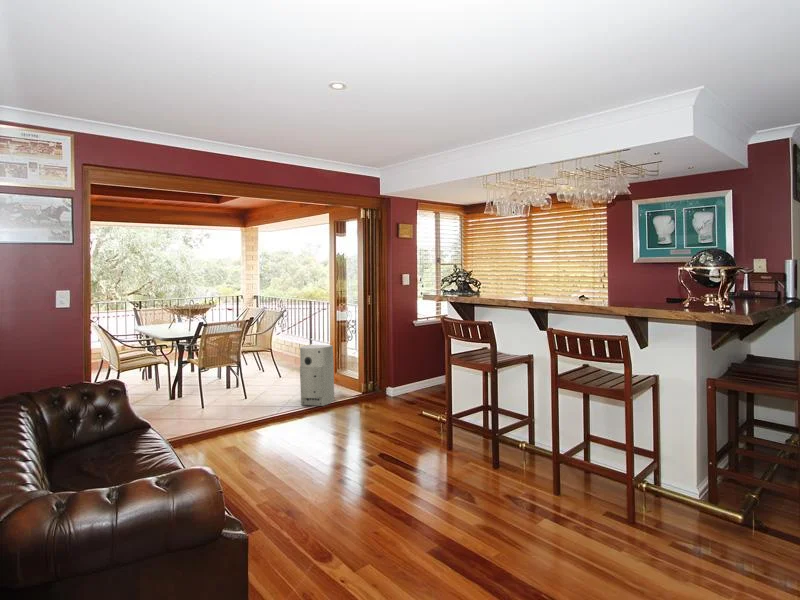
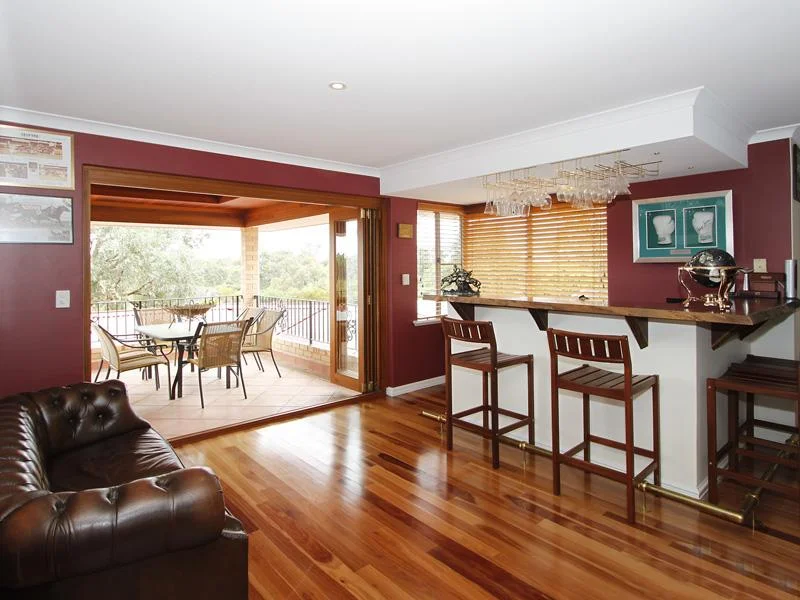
- air purifier (316, 374)
